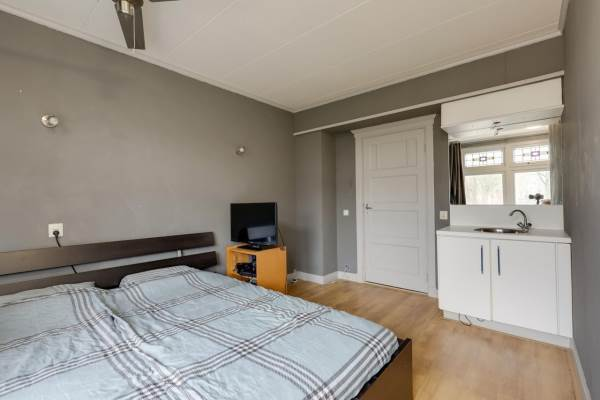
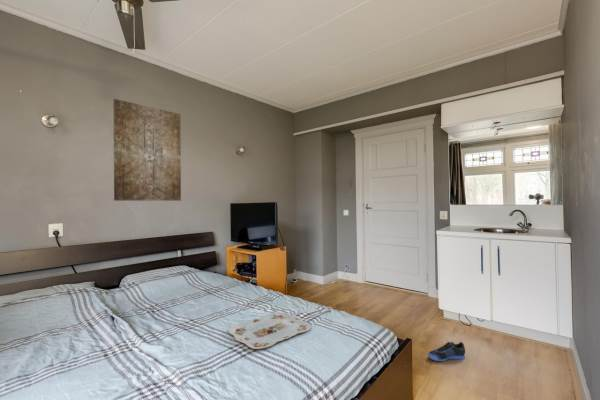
+ wall art (149, 153)
+ sneaker (446, 350)
+ serving tray (270, 328)
